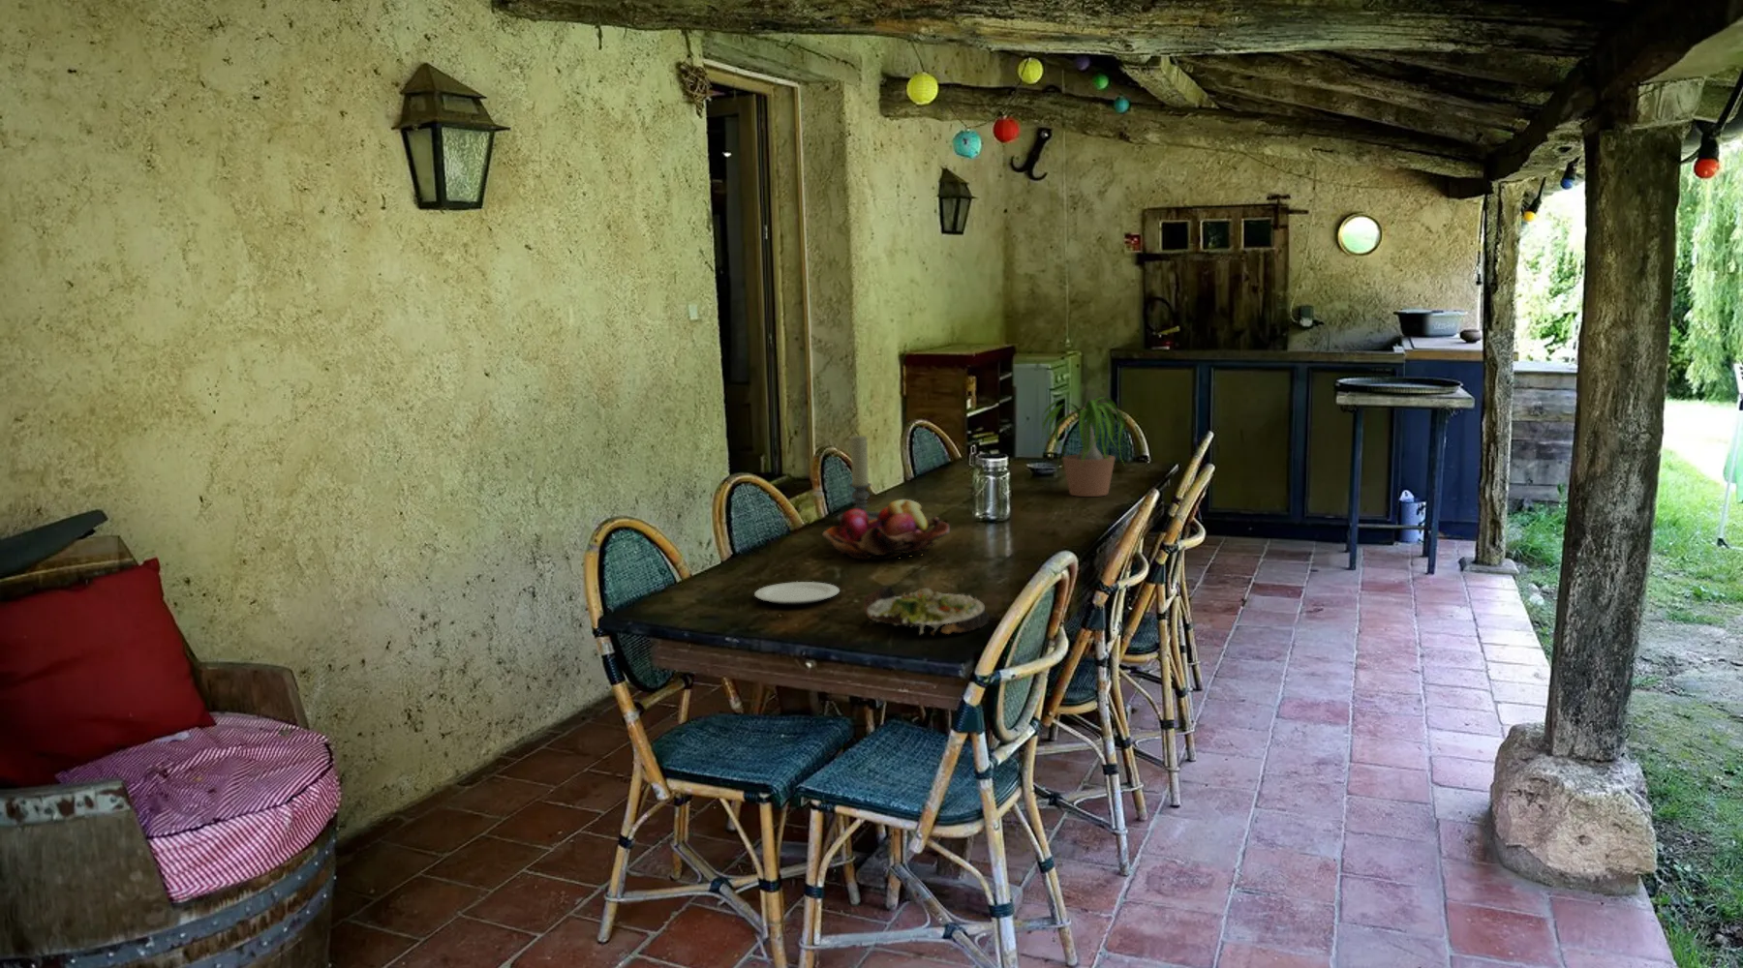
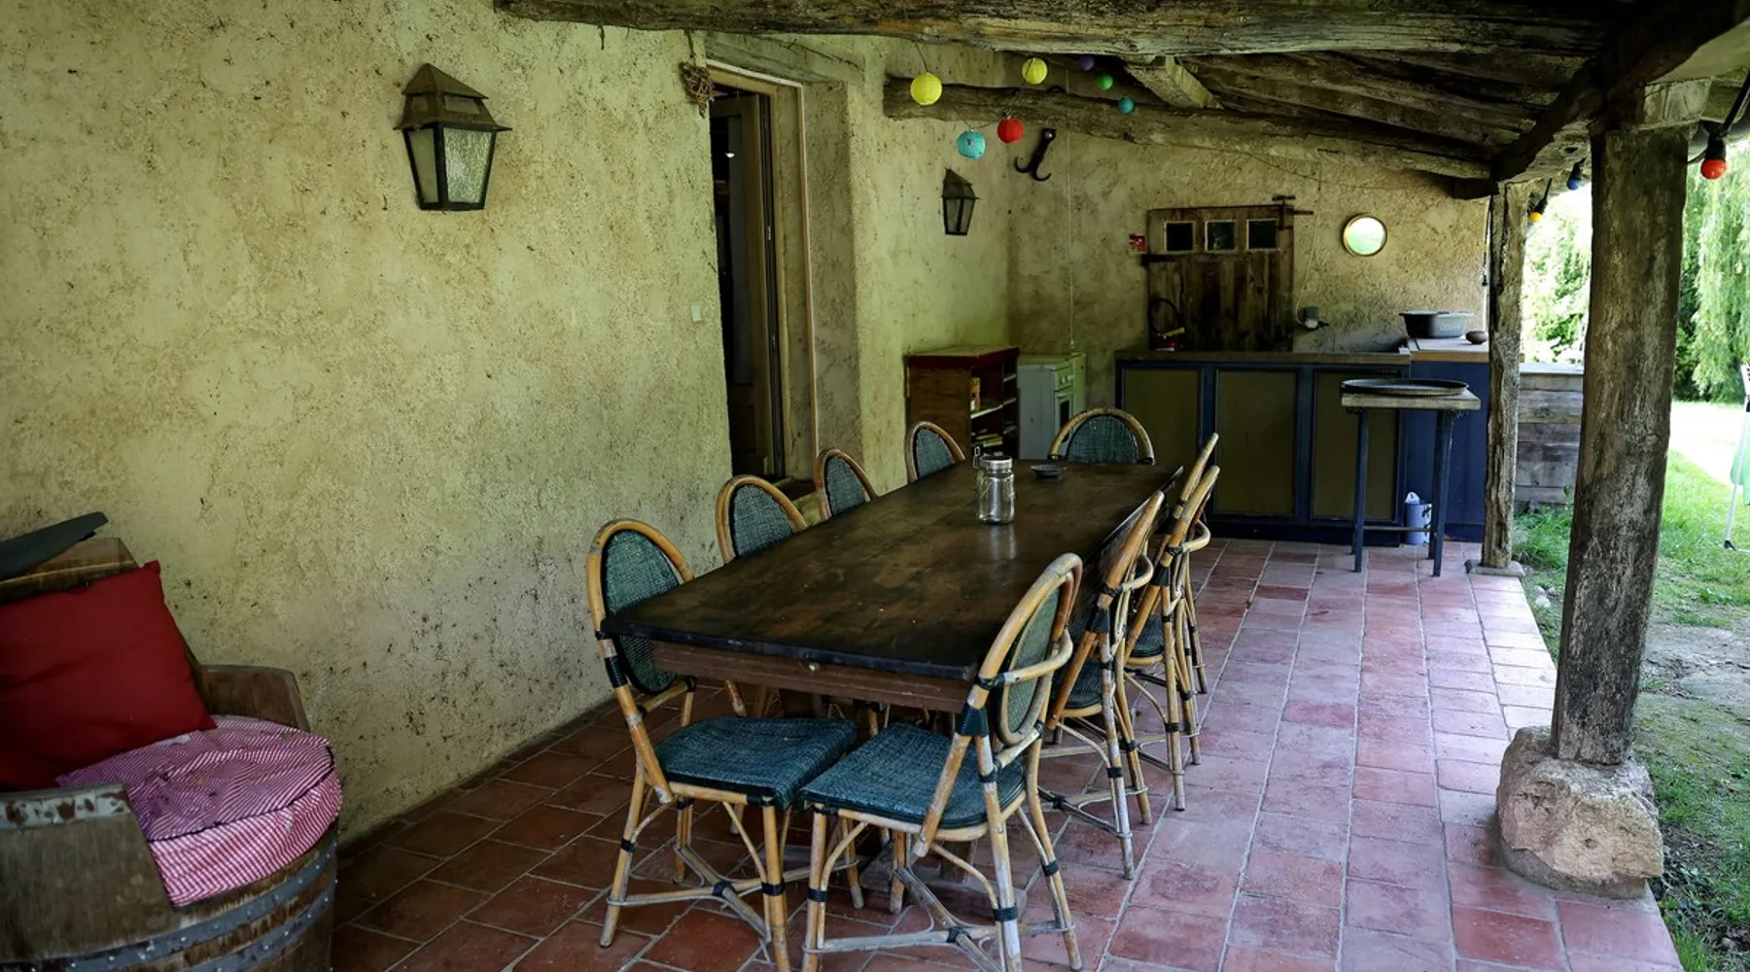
- fruit basket (889, 528)
- candle holder (864, 479)
- potted plant (1085, 447)
- salad plate (929, 606)
- plate (796, 594)
